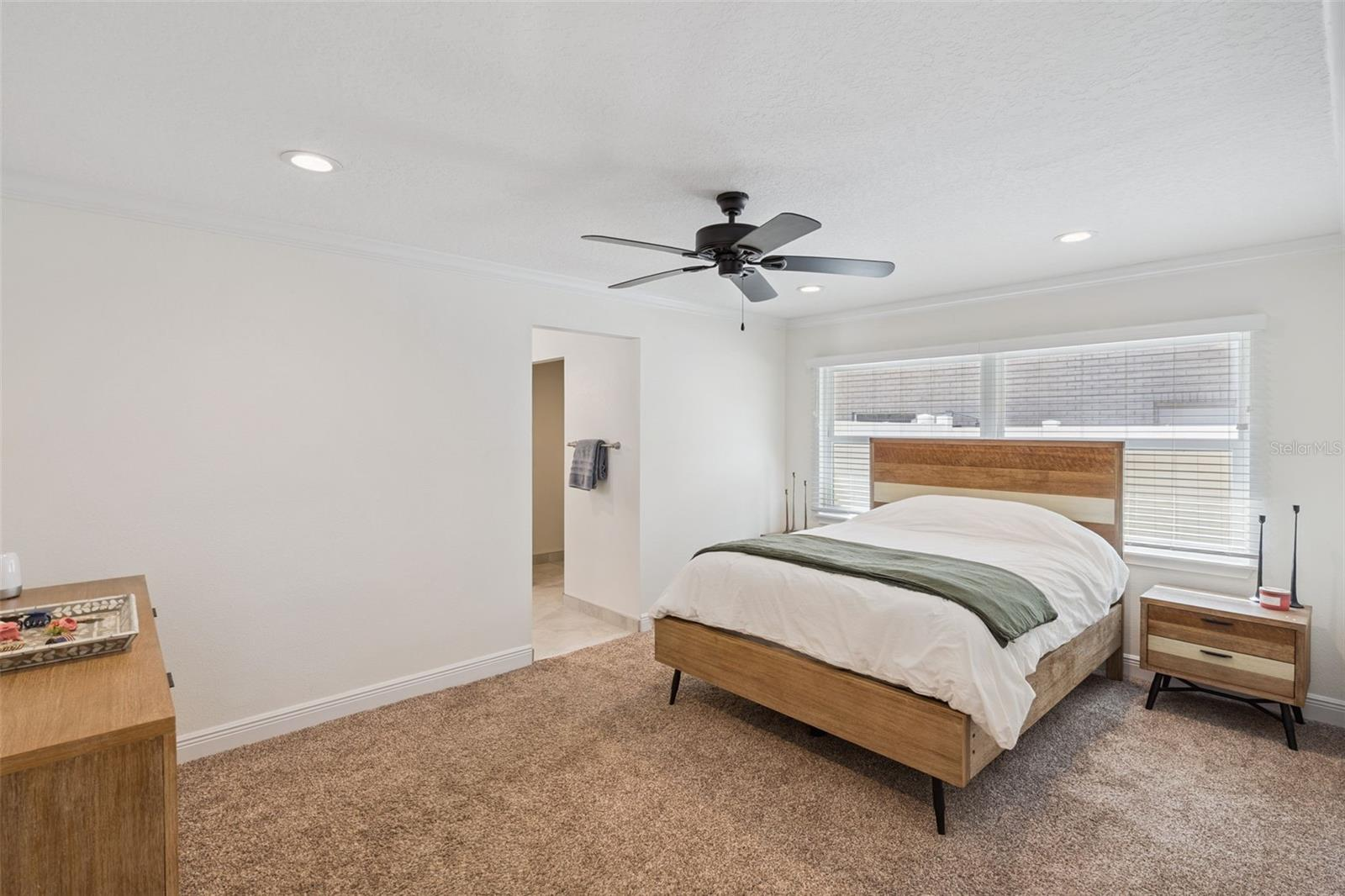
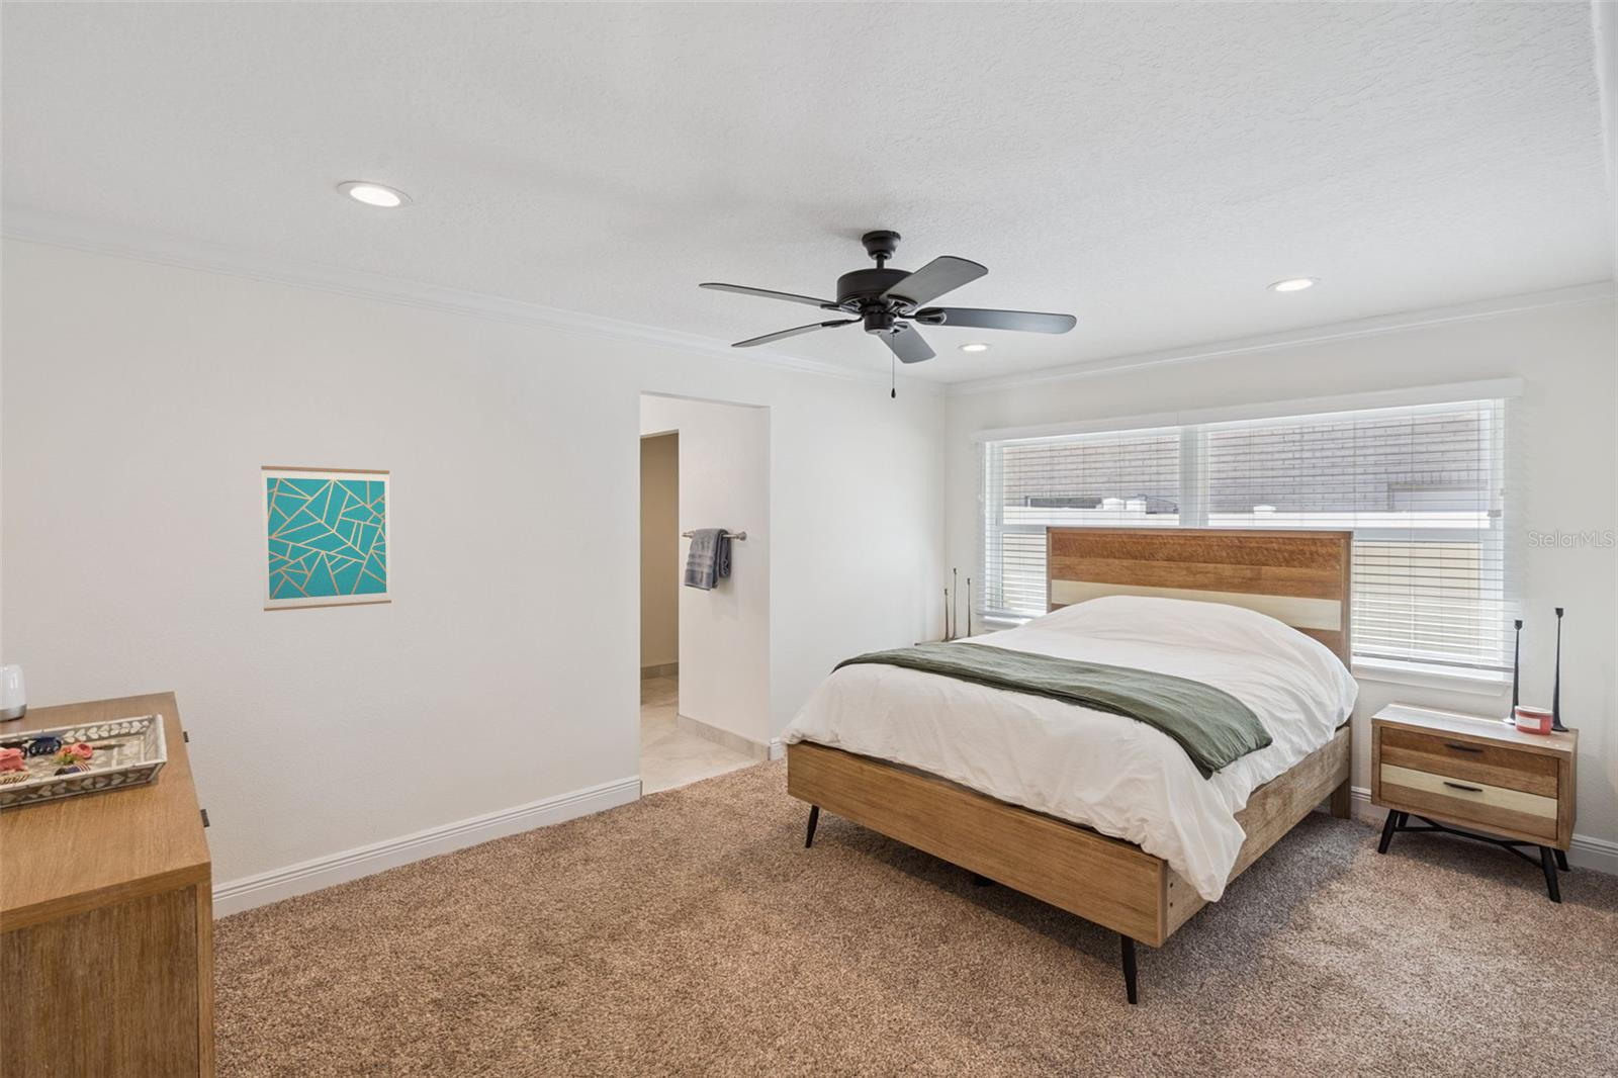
+ wall art (328, 537)
